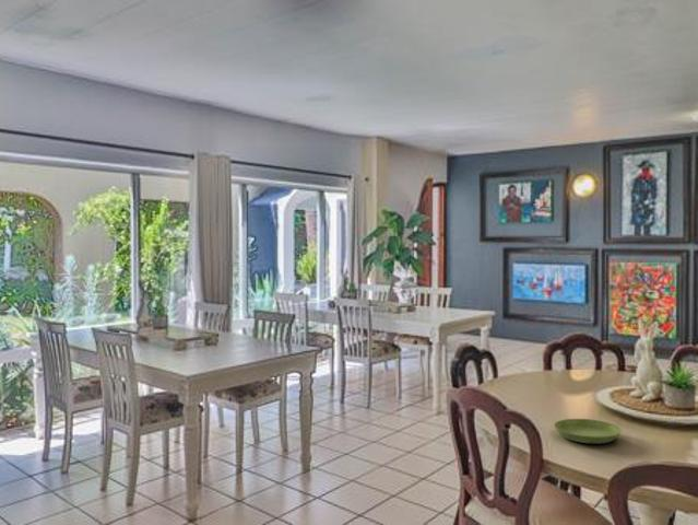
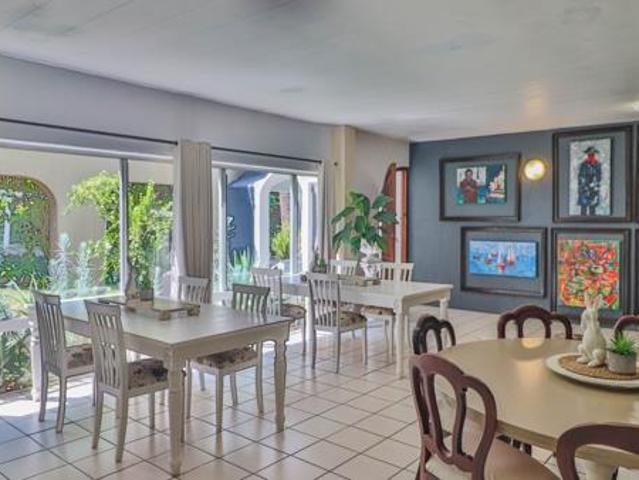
- saucer (587, 431)
